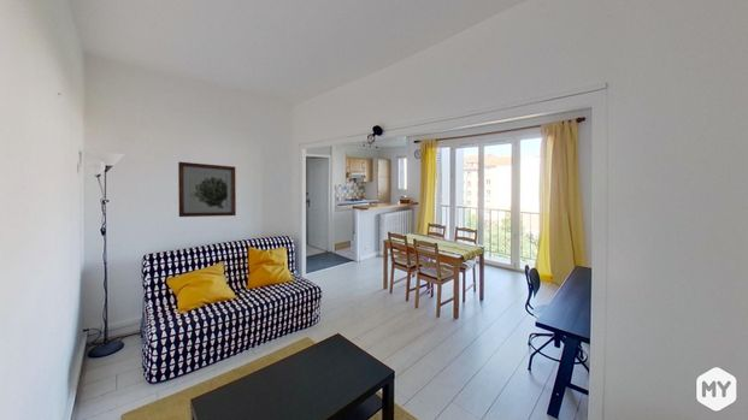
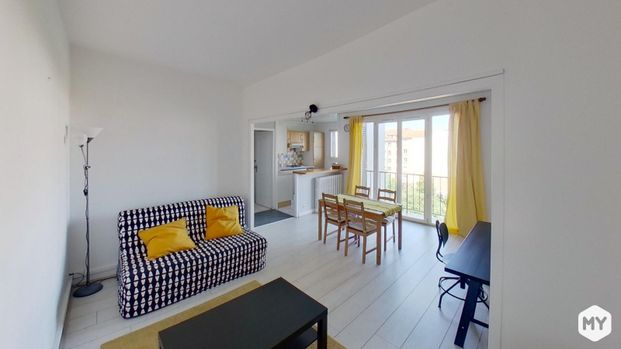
- wall art (208, 190)
